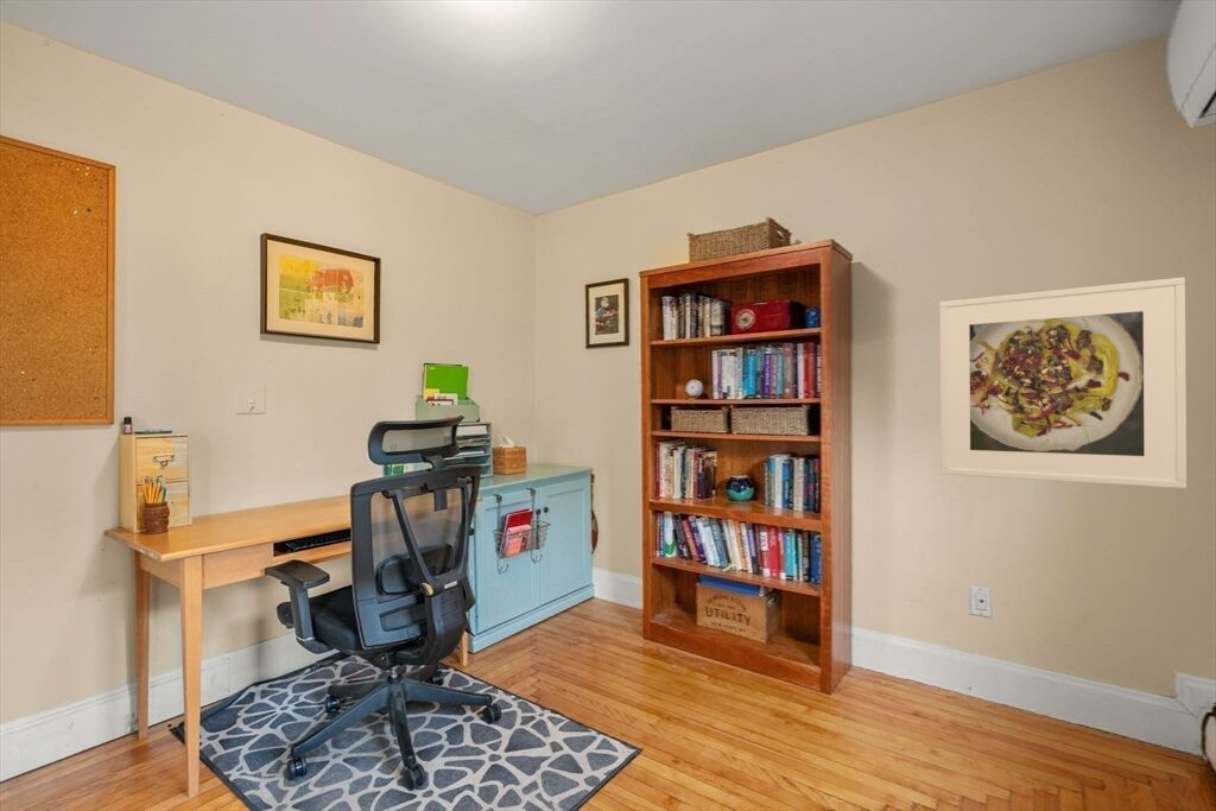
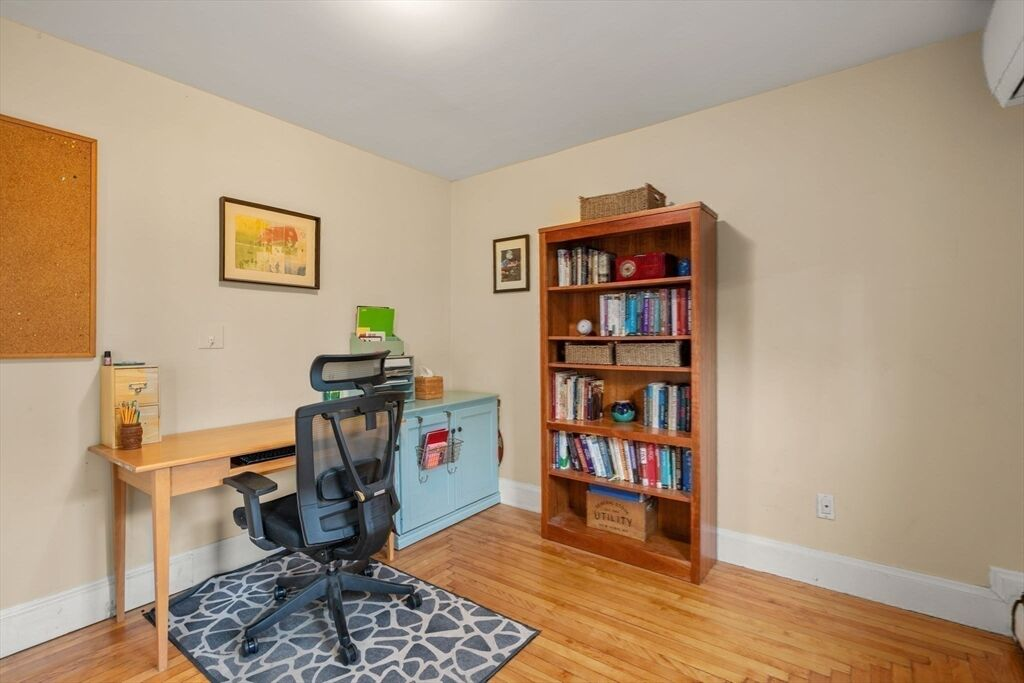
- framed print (1050, 385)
